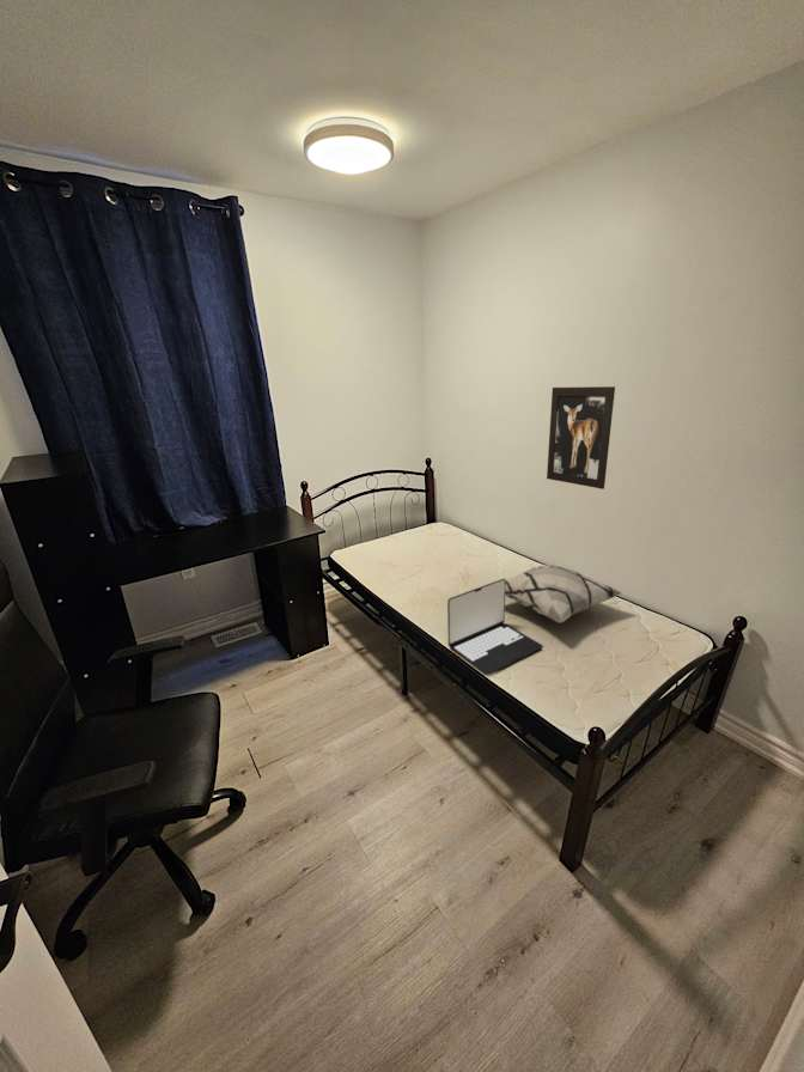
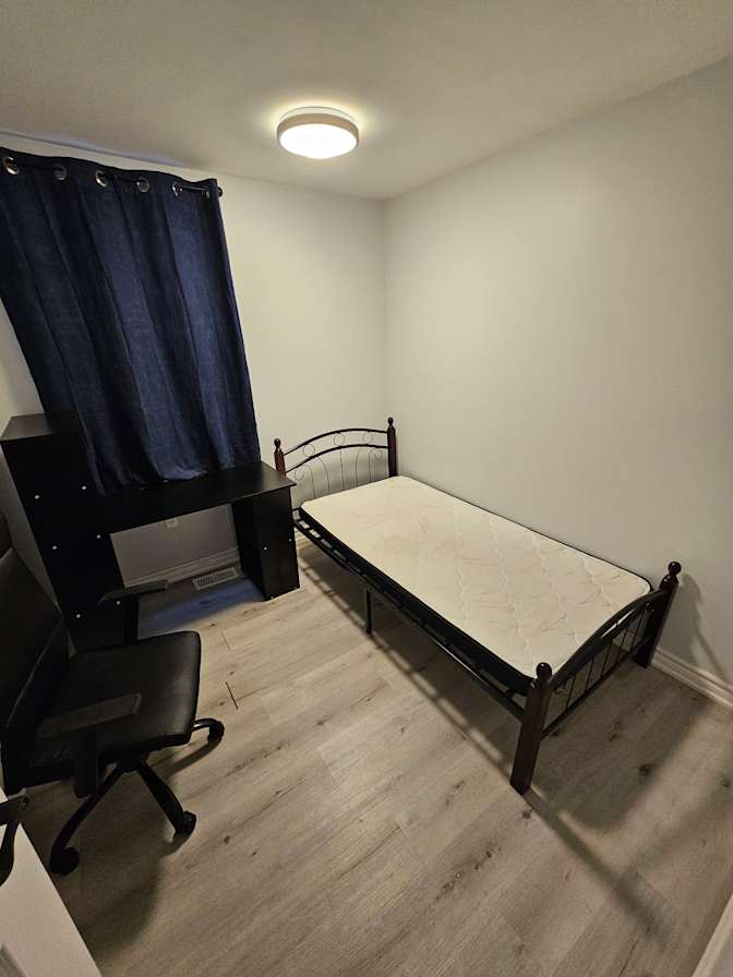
- wall art (577, 437)
- laptop (497, 623)
- decorative pillow (554, 590)
